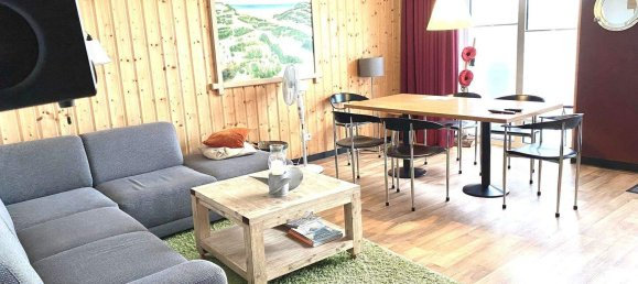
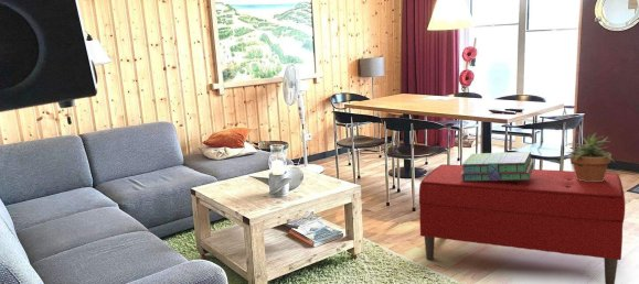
+ potted plant (592, 155)
+ bench (518, 218)
+ stack of books (498, 168)
